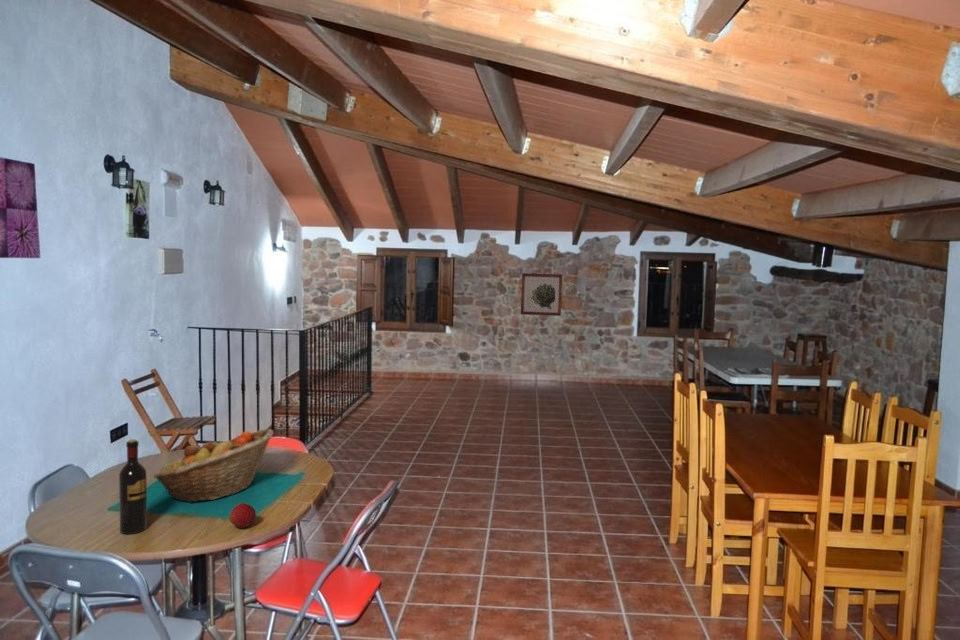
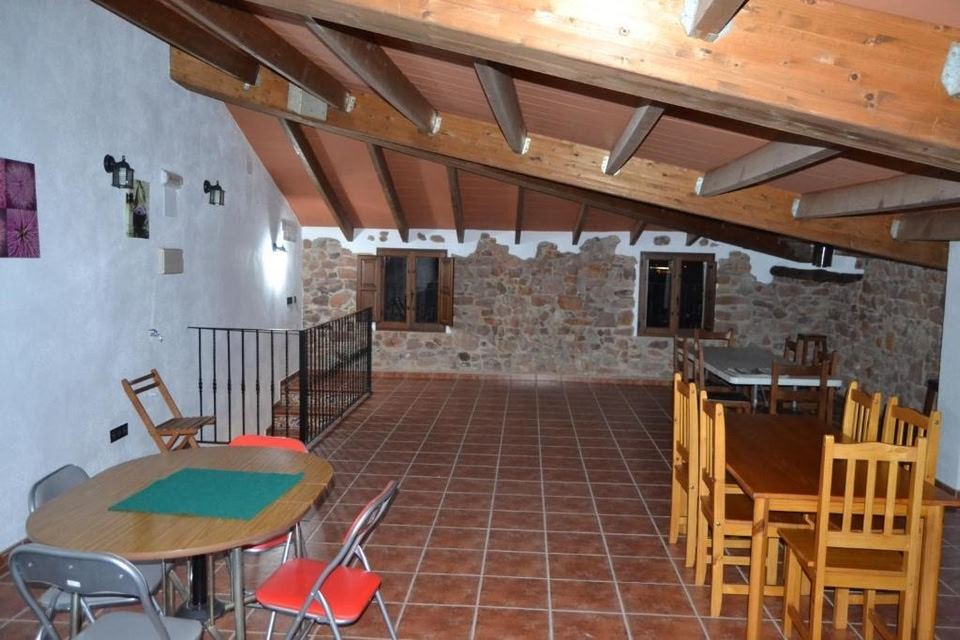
- wine bottle (132, 485)
- fruit basket (217, 461)
- apple (242, 515)
- wall art (541, 294)
